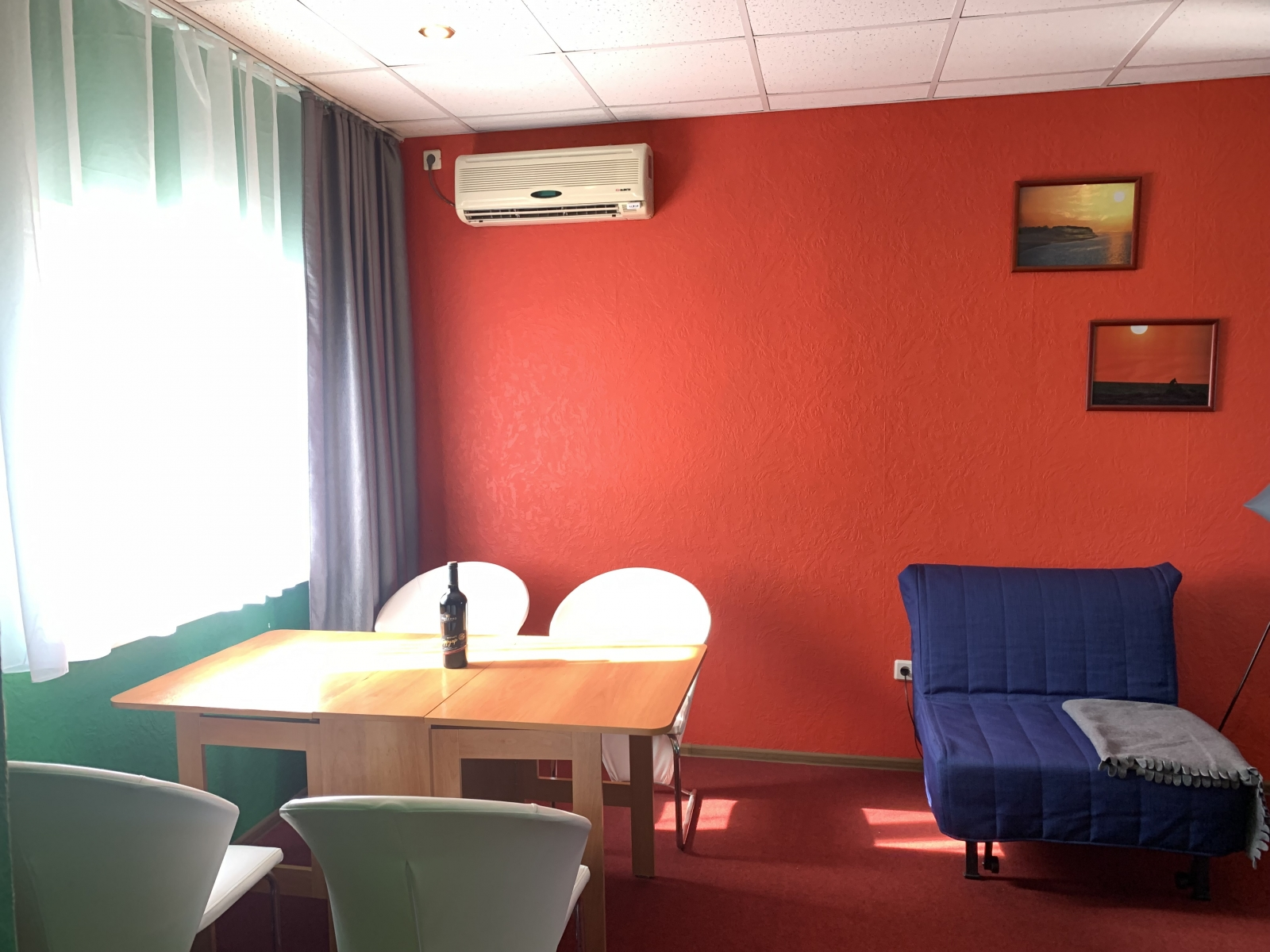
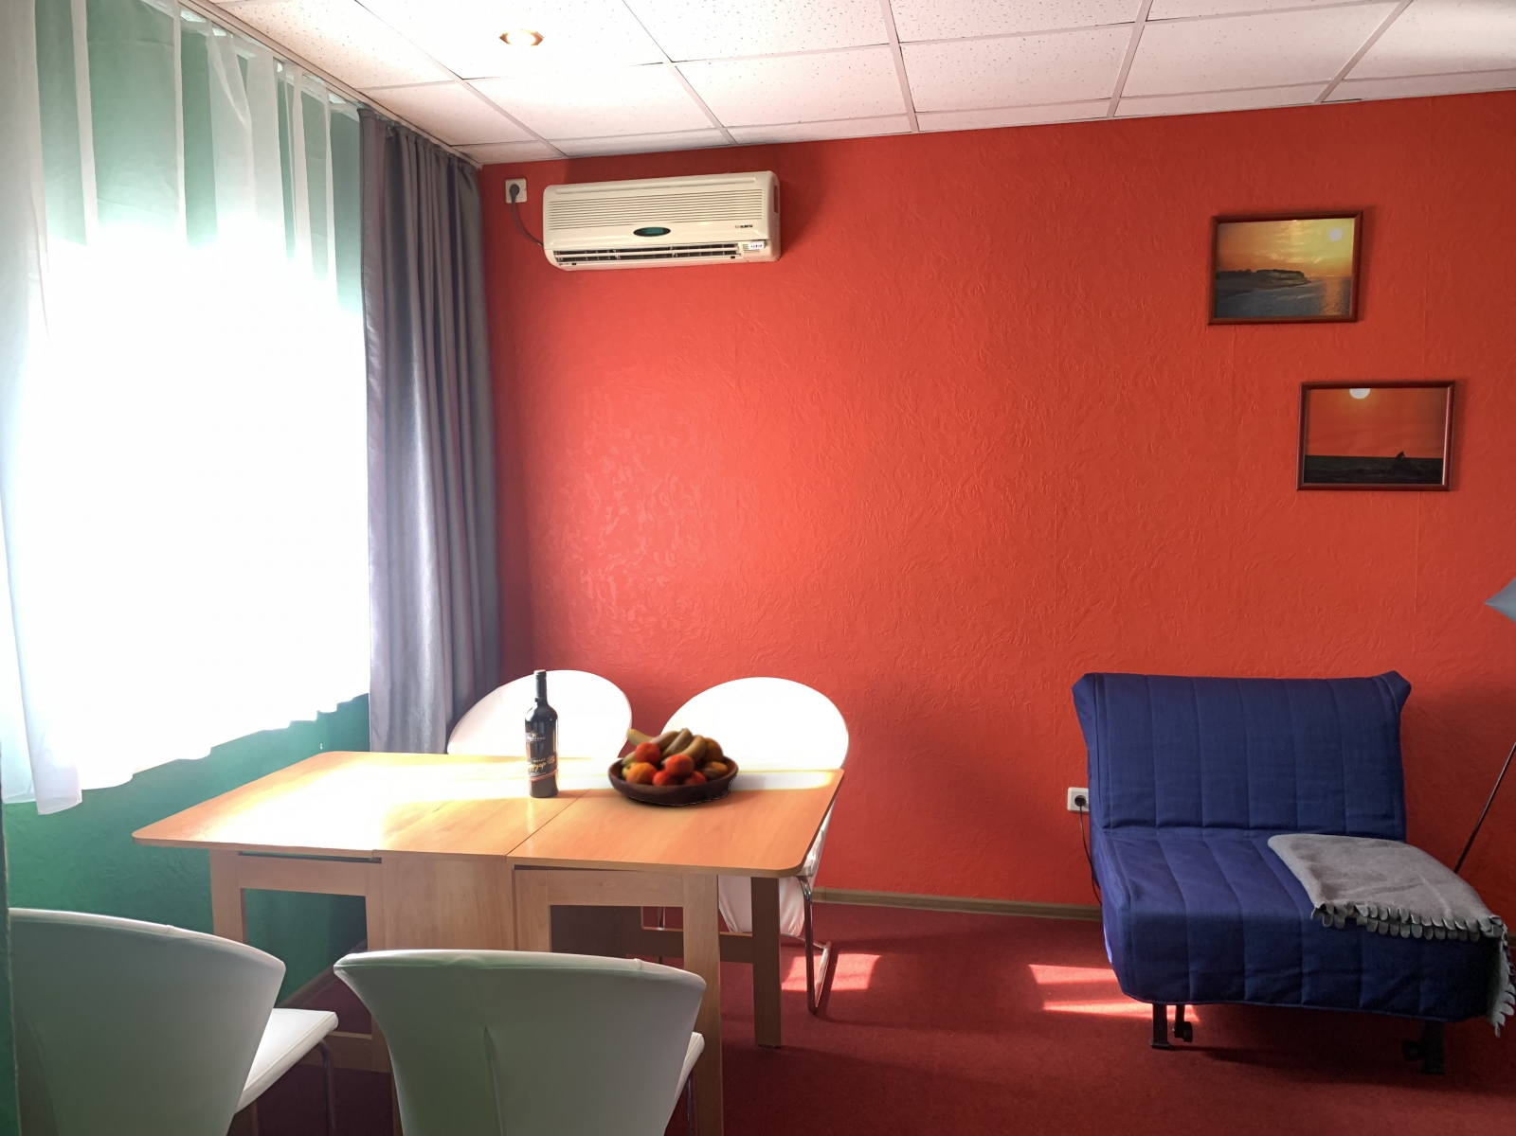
+ fruit bowl (672, 761)
